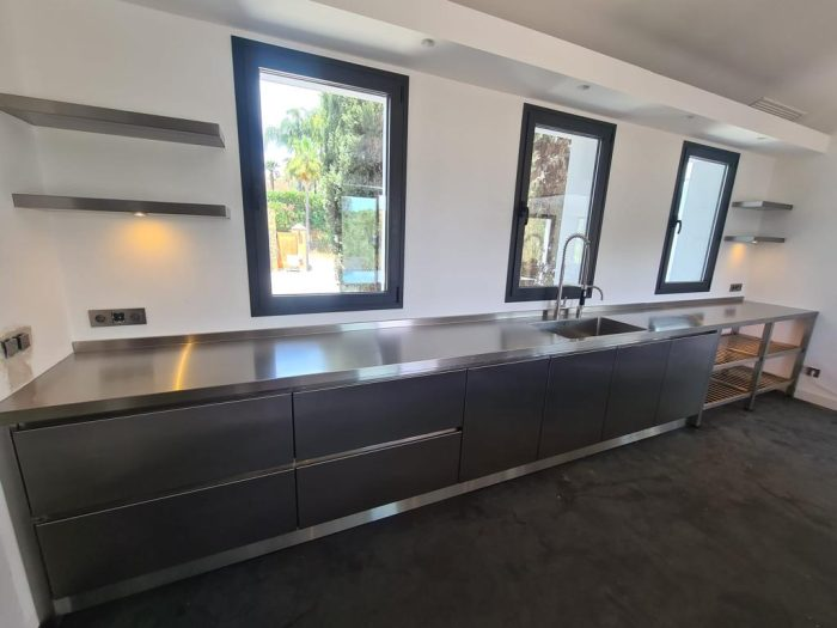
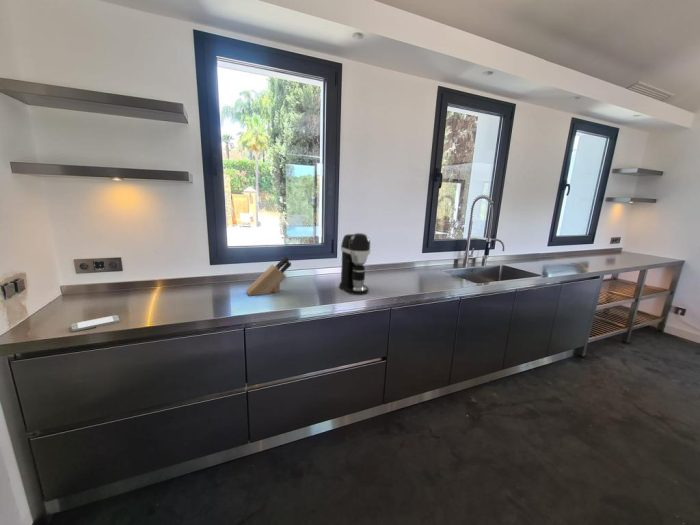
+ smartphone (96, 322)
+ knife block (269, 274)
+ coffee maker (354, 261)
